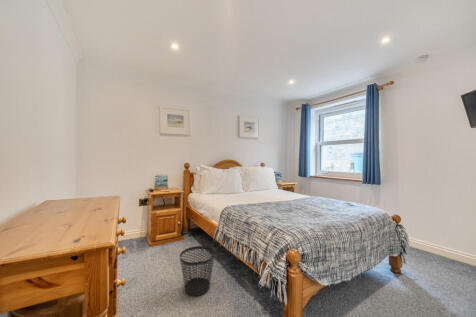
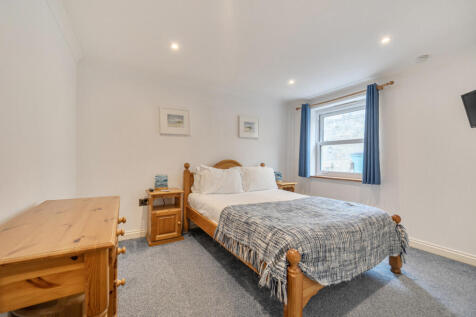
- wastebasket (197, 271)
